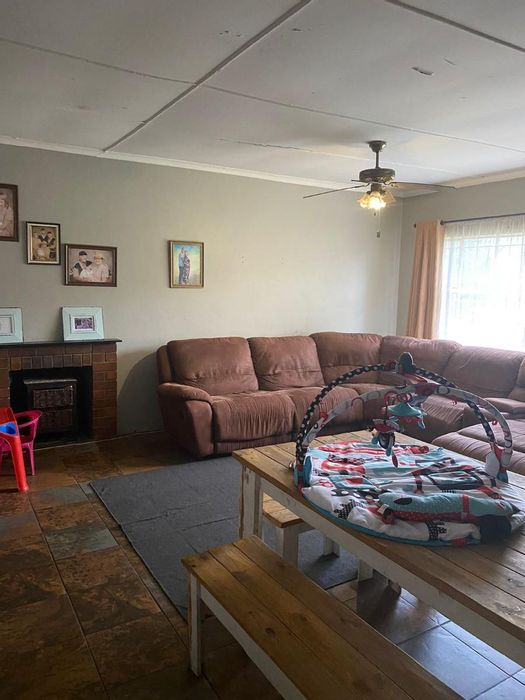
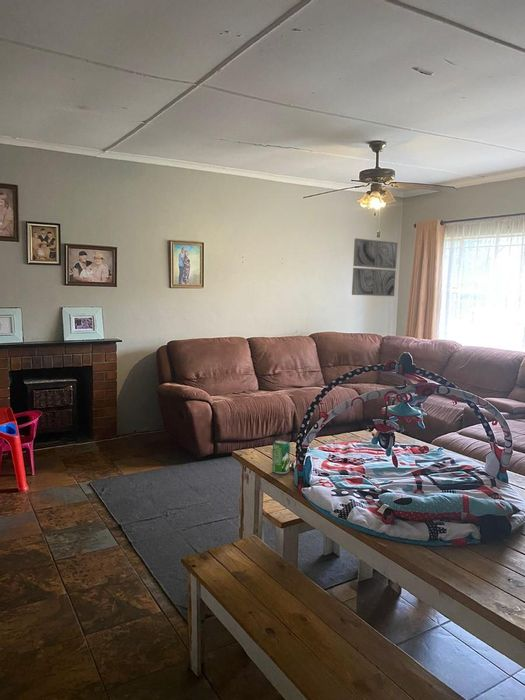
+ wall art (375, 267)
+ beverage can (281, 456)
